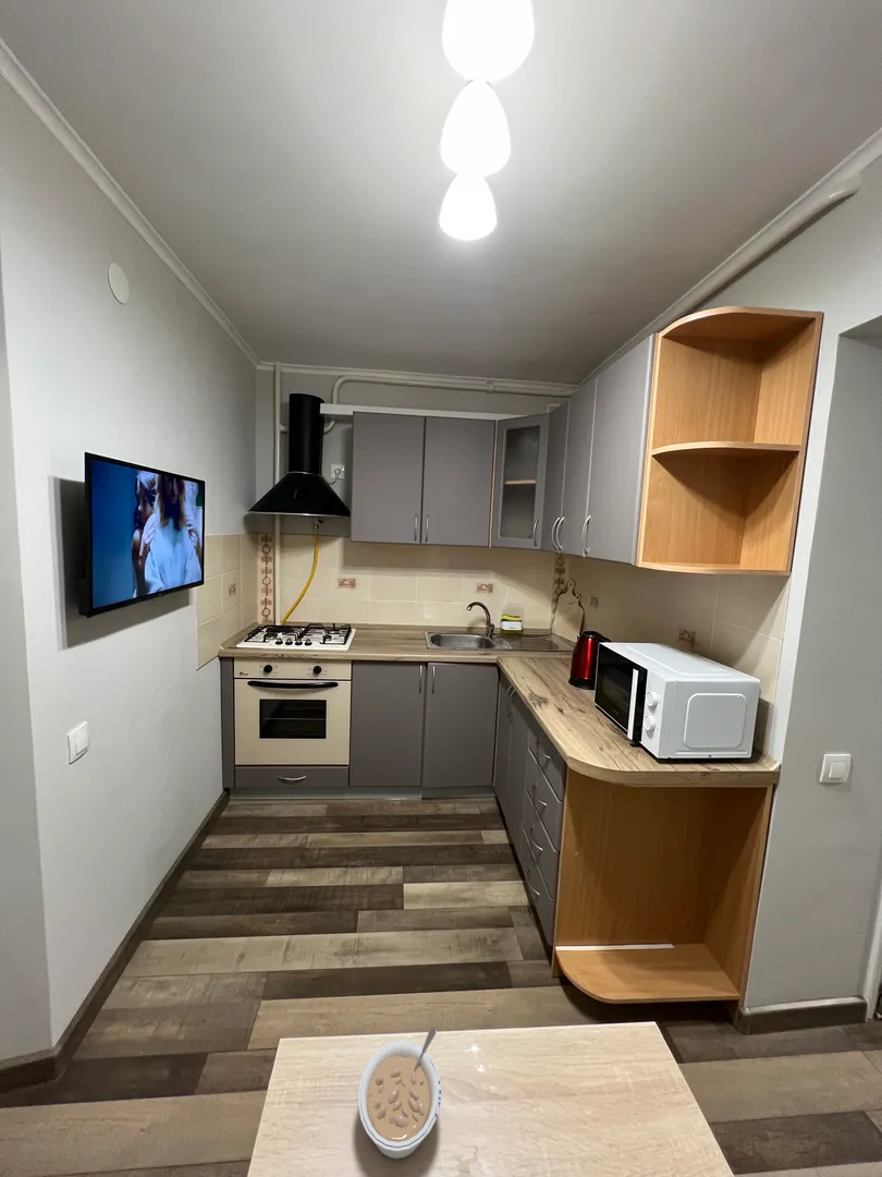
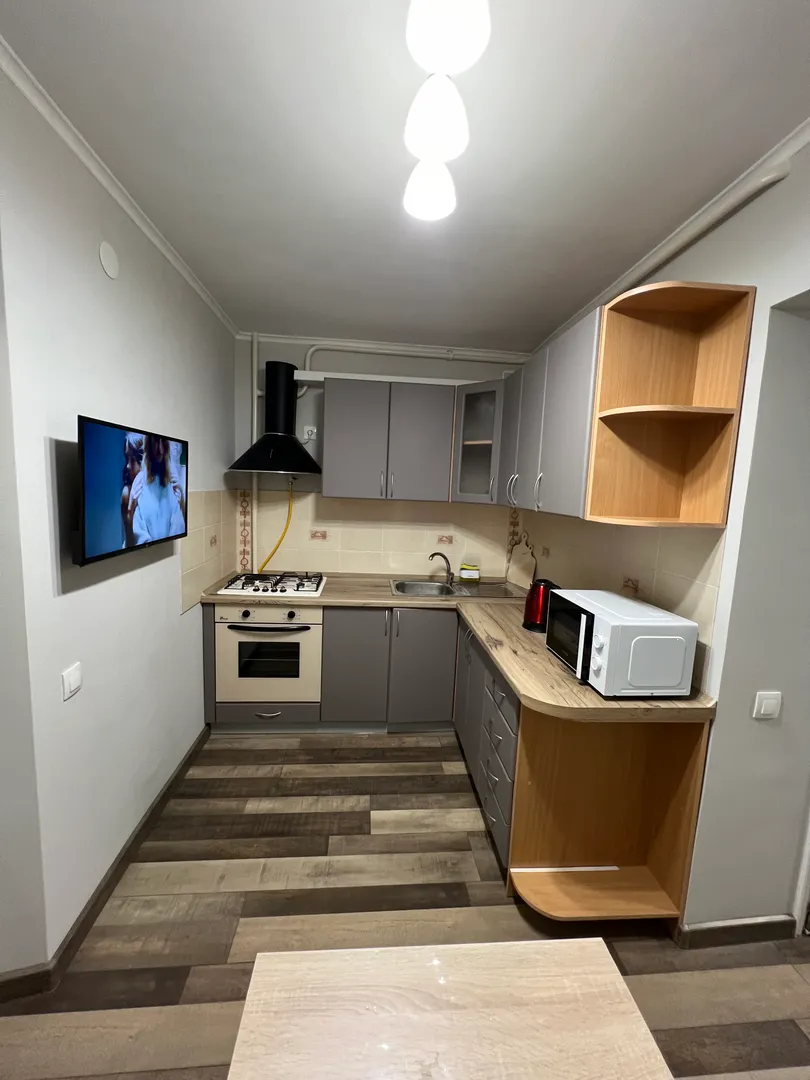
- legume (400, 1096)
